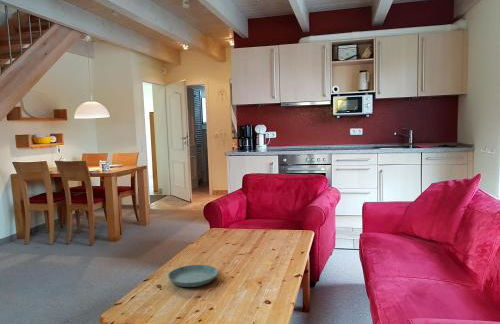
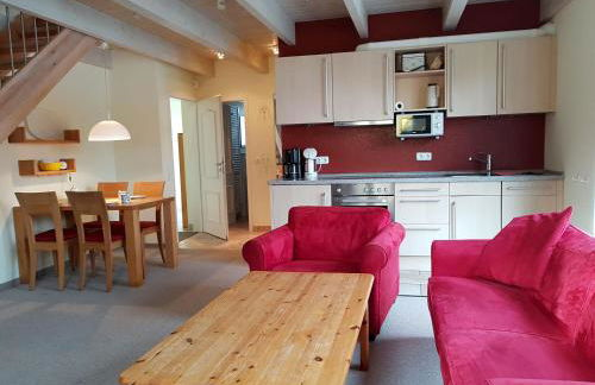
- saucer (193, 276)
